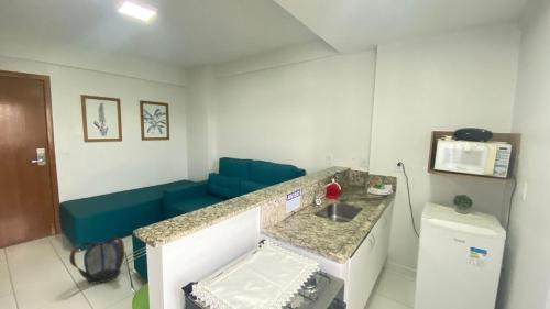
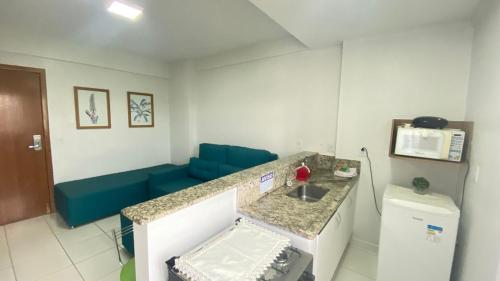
- backpack (101, 261)
